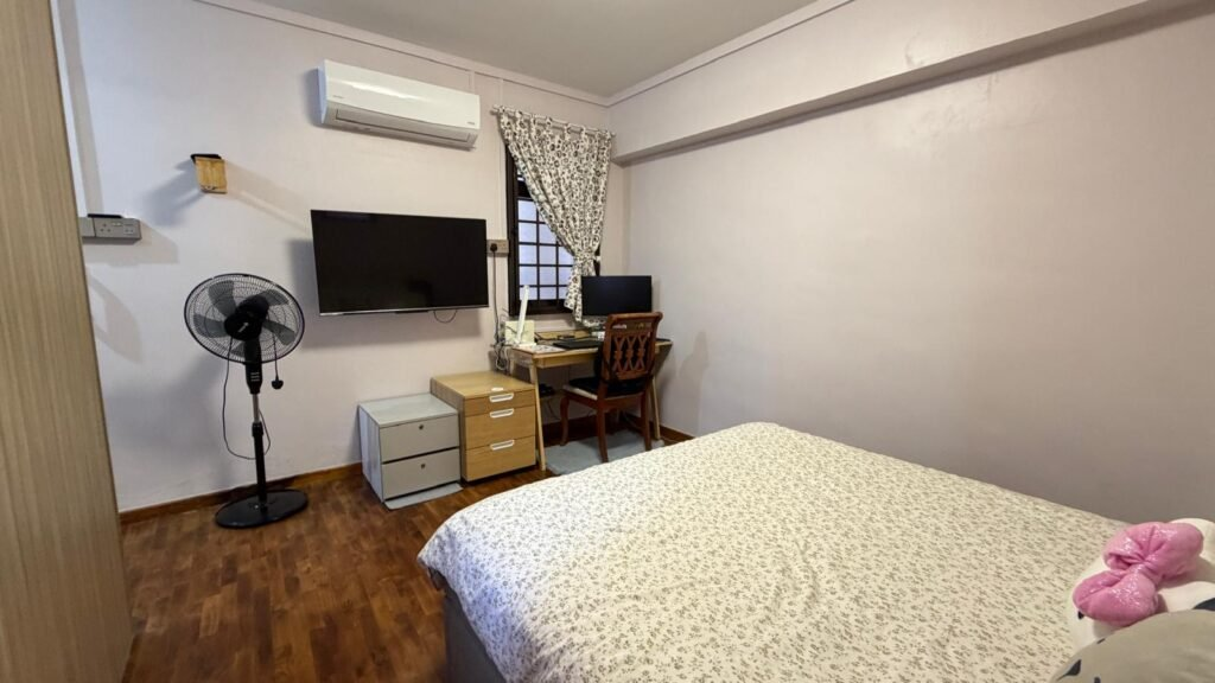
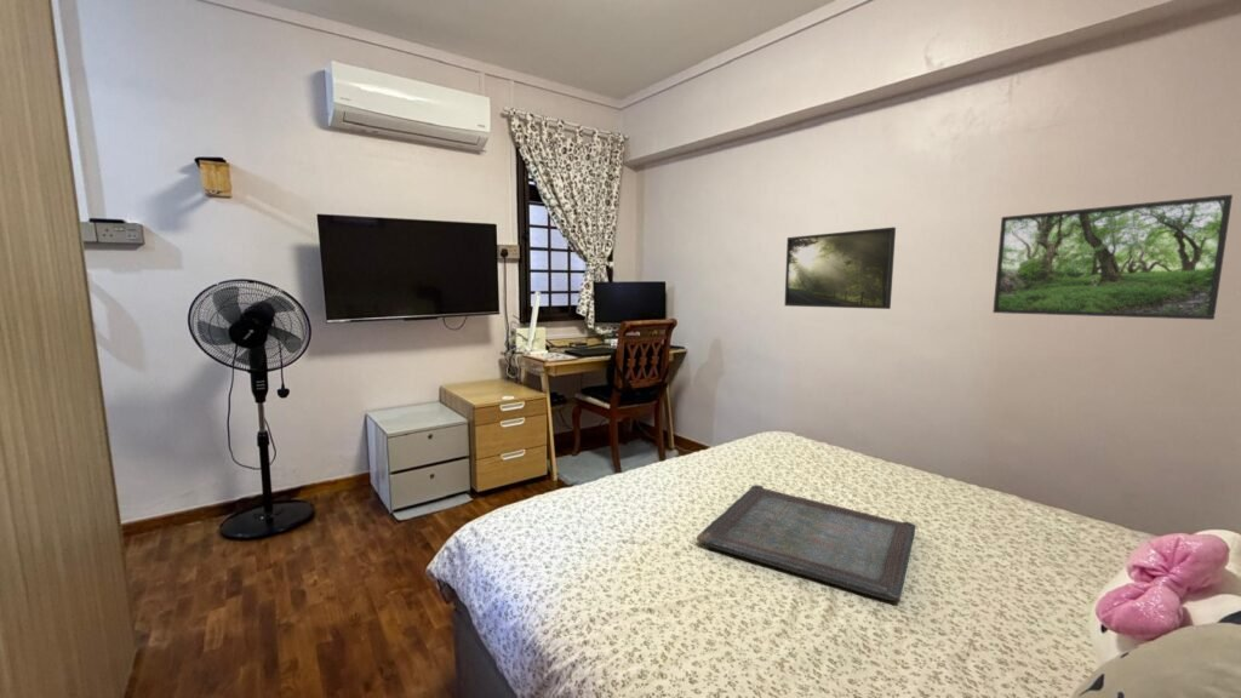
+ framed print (834, 270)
+ serving tray (808, 532)
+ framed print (1096, 262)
